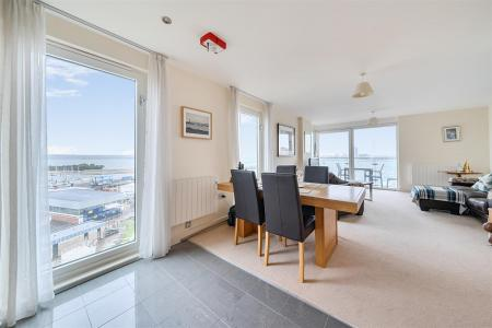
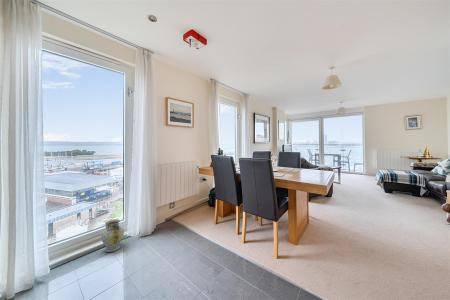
+ ceramic jug (113, 235)
